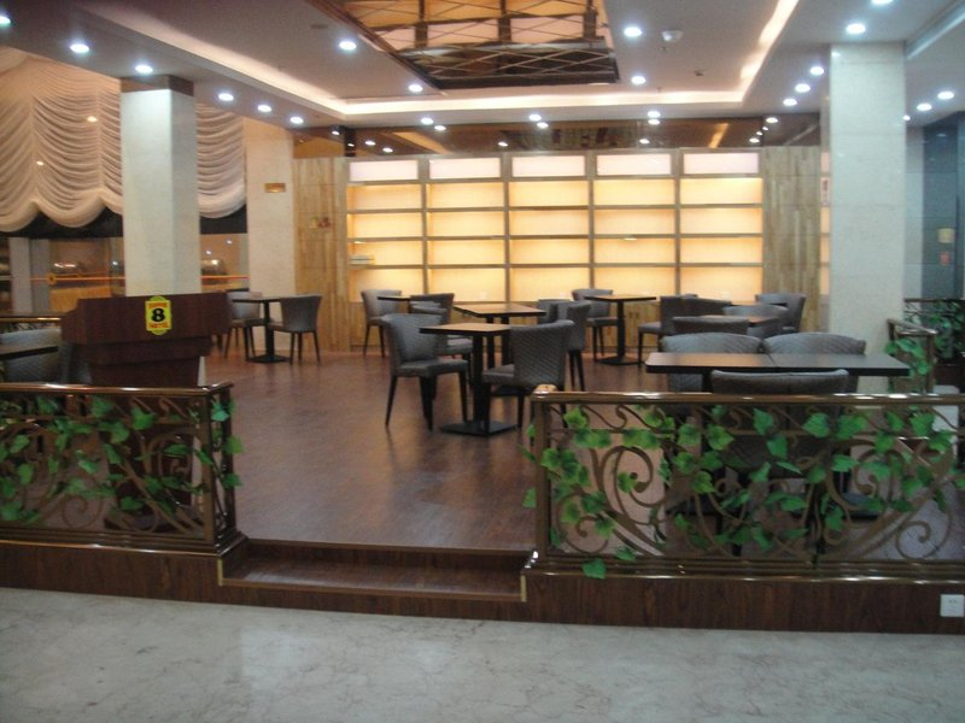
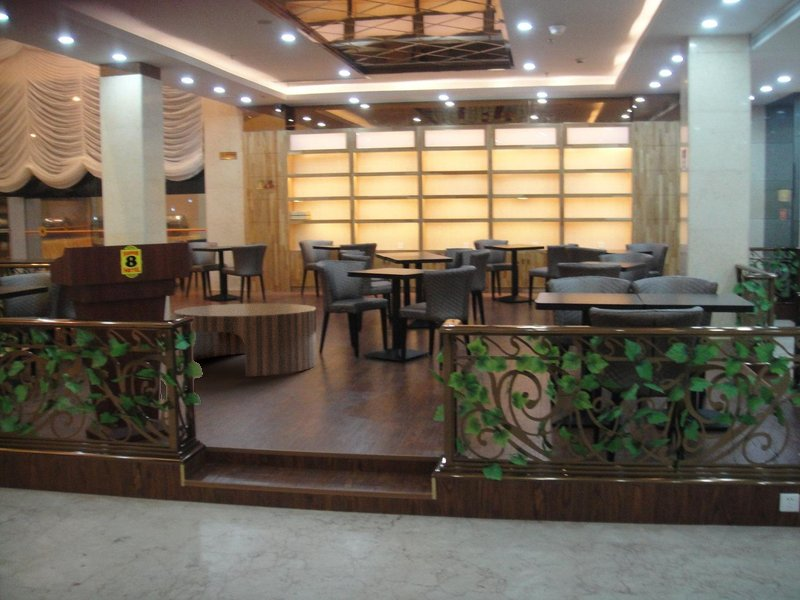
+ coffee table (246, 337)
